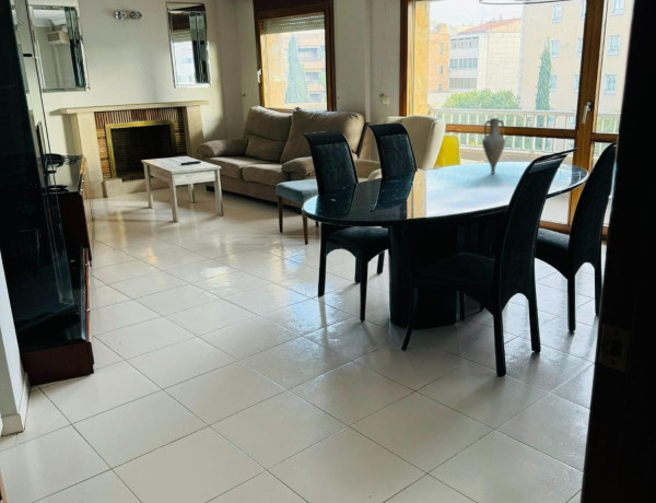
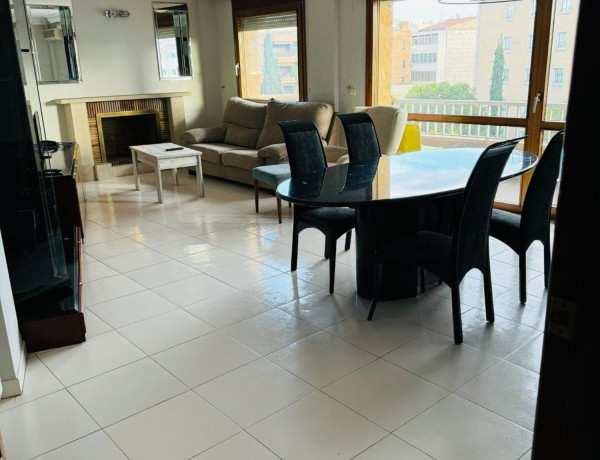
- vase (493, 145)
